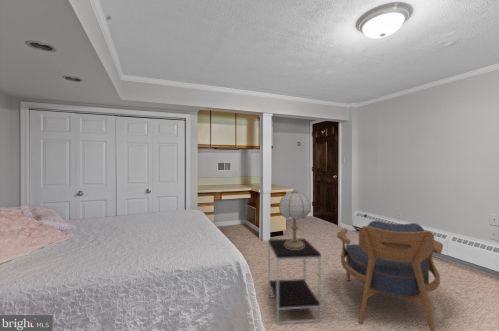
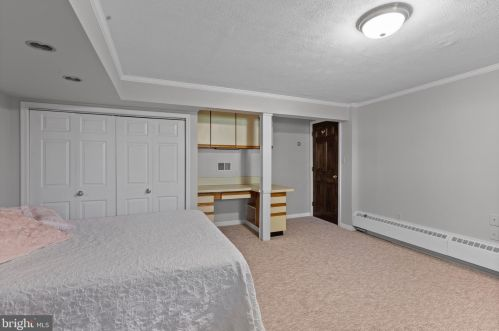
- side table (292, 280)
- armchair (387, 260)
- table lamp (294, 217)
